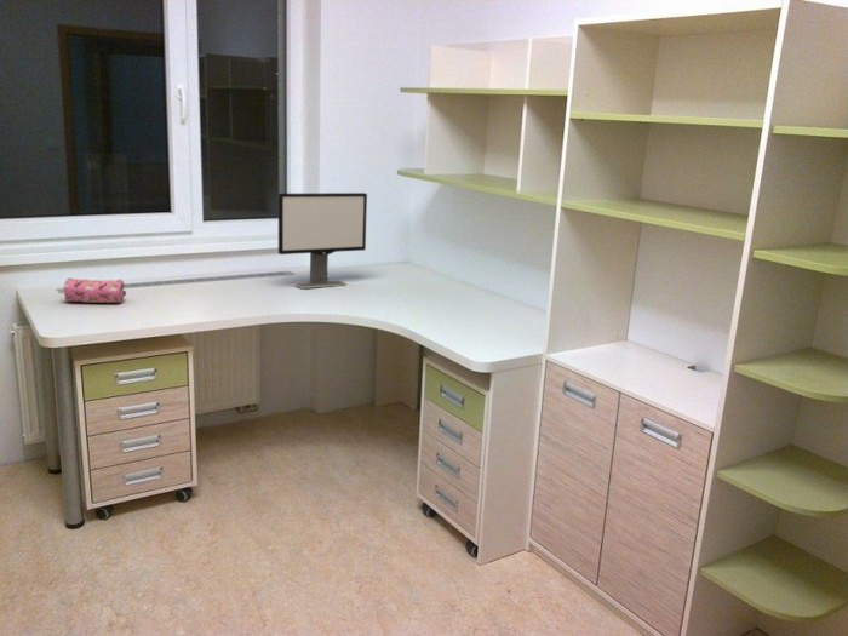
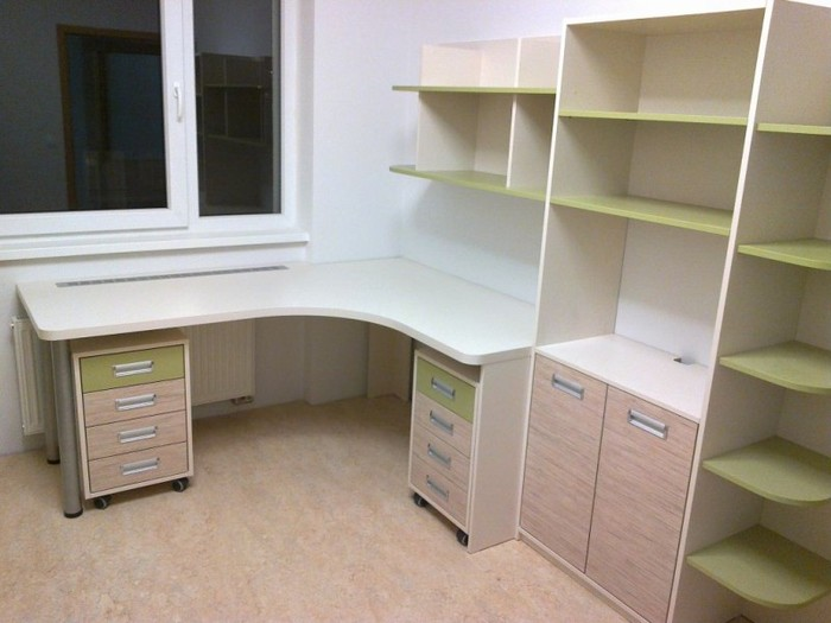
- computer monitor (322, 239)
- pencil case (93, 290)
